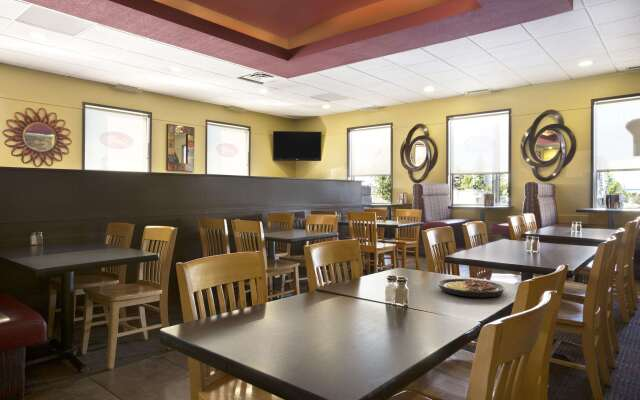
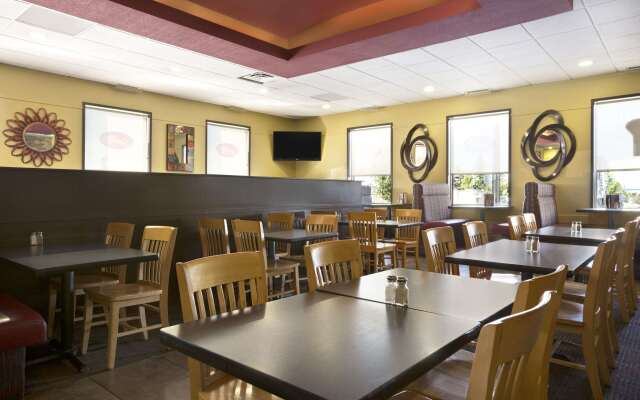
- plate (470, 286)
